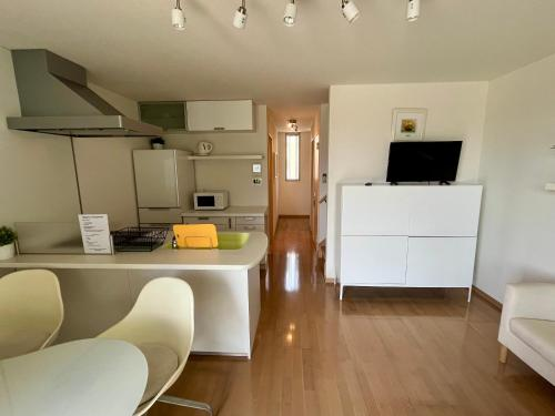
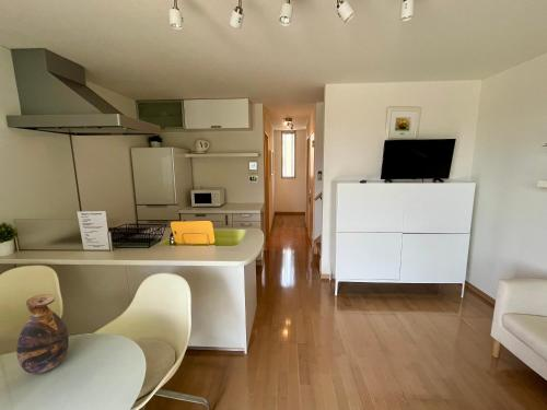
+ vase (42, 332)
